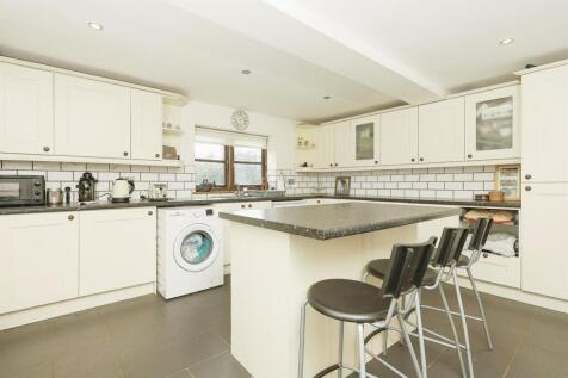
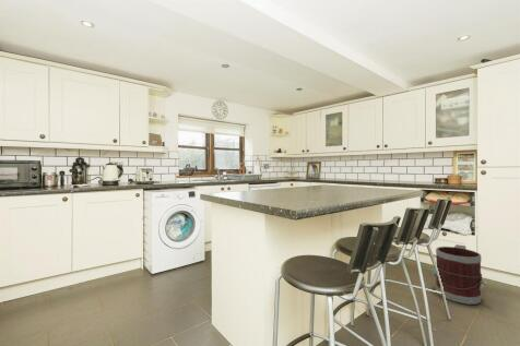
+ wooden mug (462, 271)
